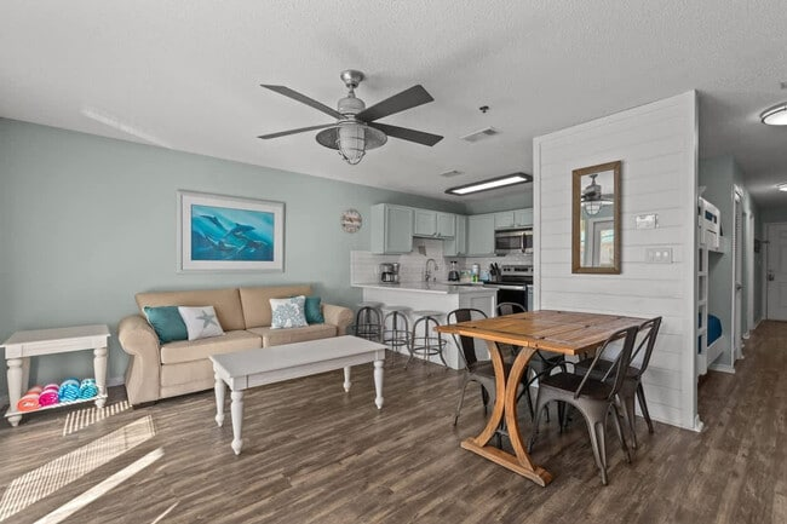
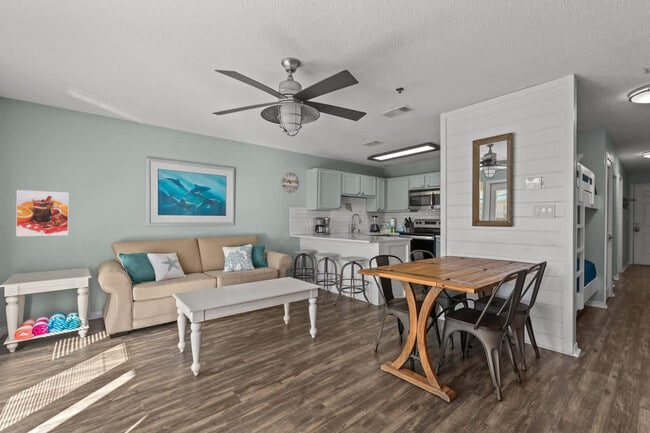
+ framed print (43, 213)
